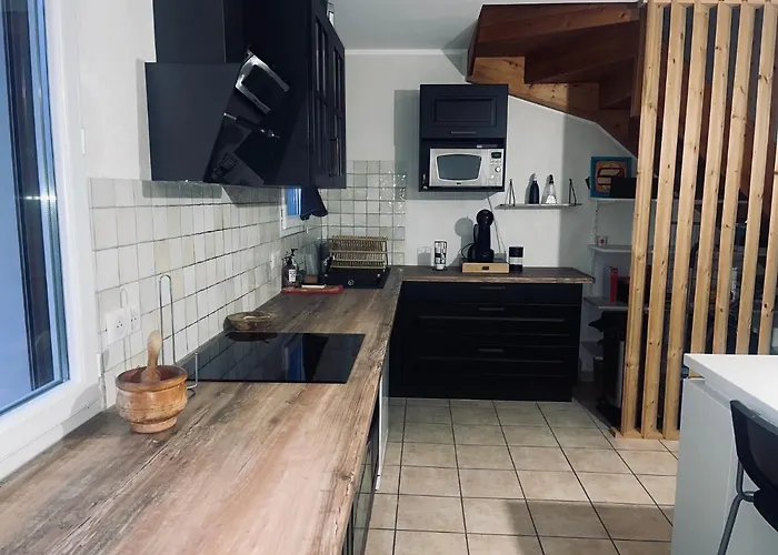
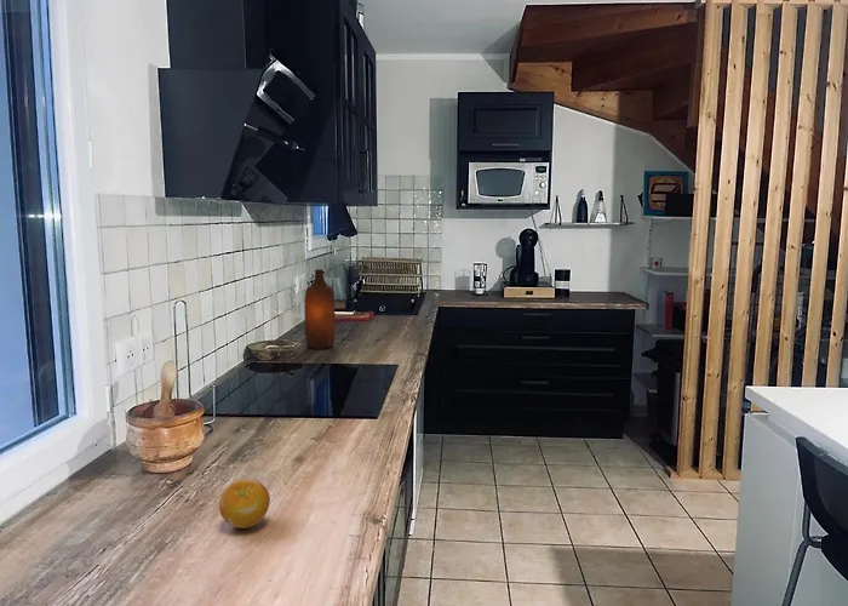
+ fruit (243, 502)
+ bottle (319, 308)
